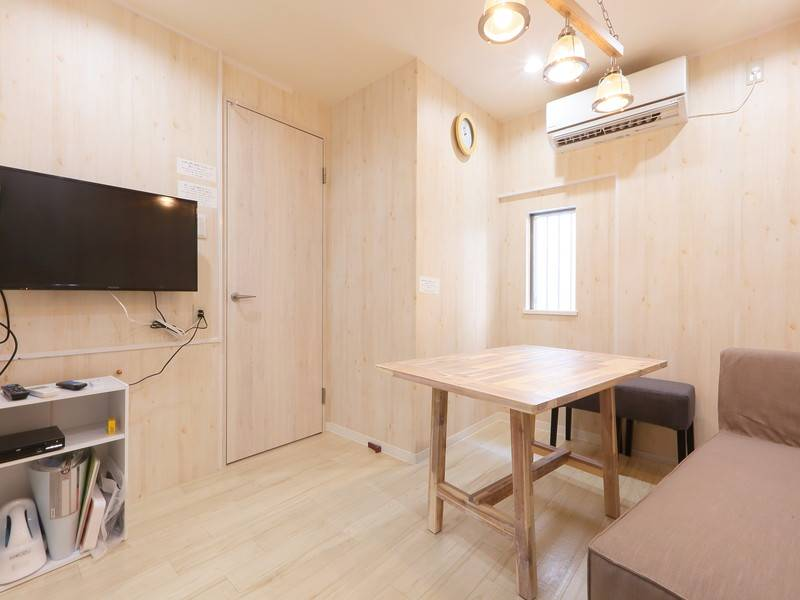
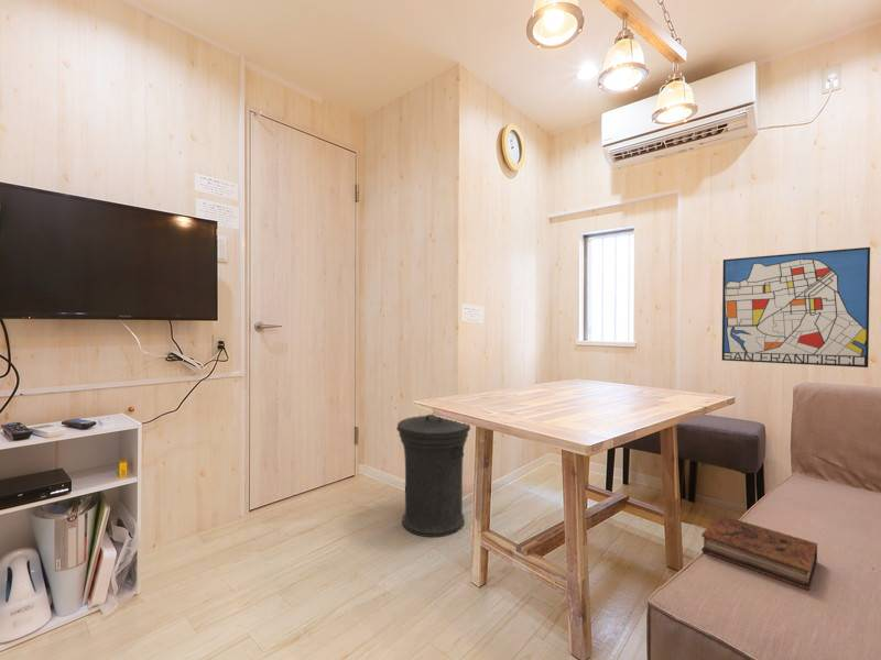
+ wall art (788, 308)
+ trash can (433, 468)
+ book (758, 547)
